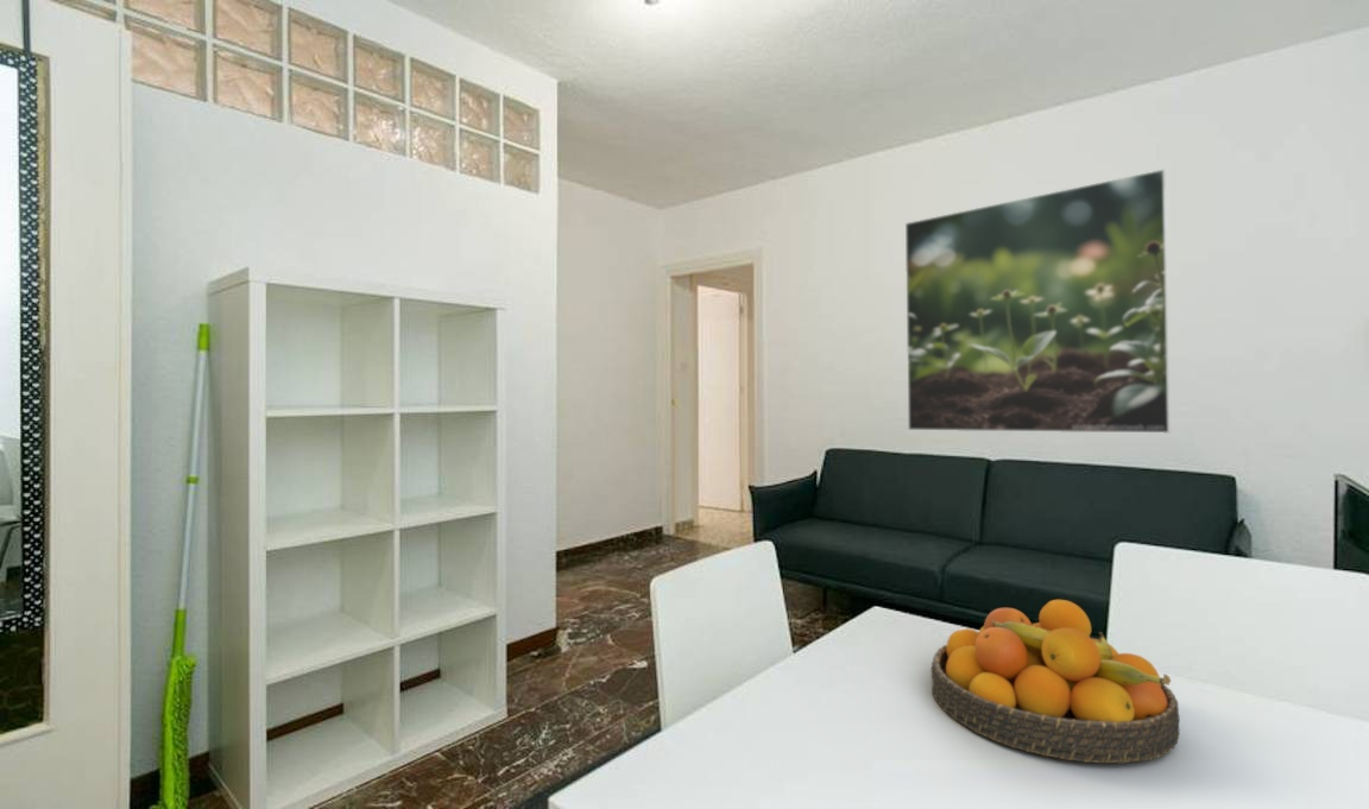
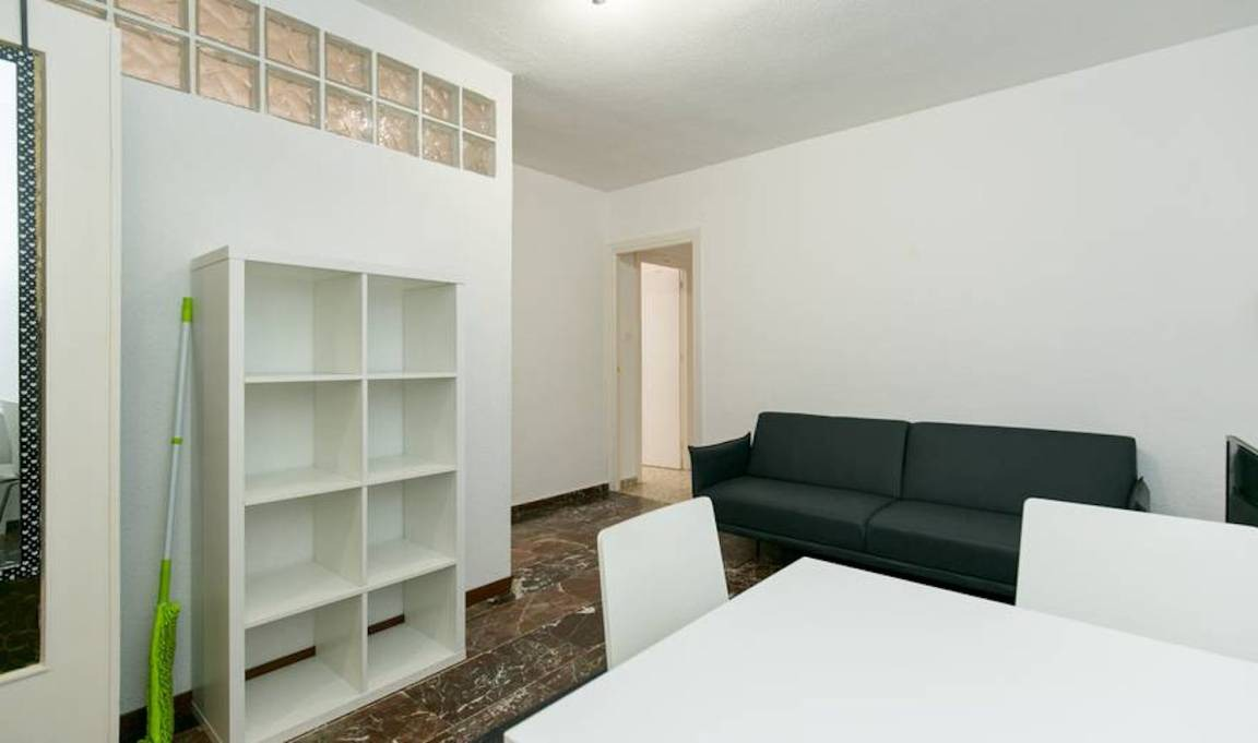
- fruit bowl (1043, 659)
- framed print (1021, 315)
